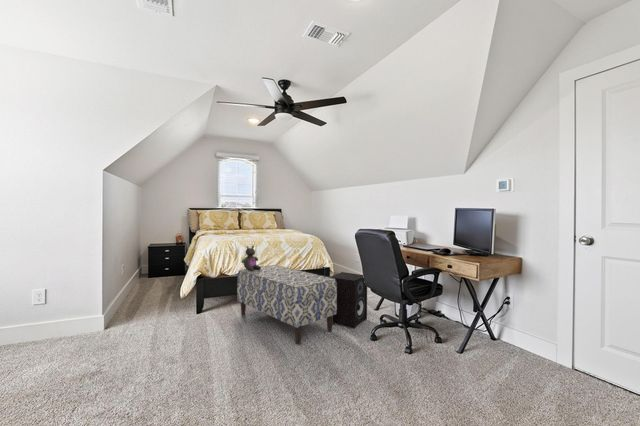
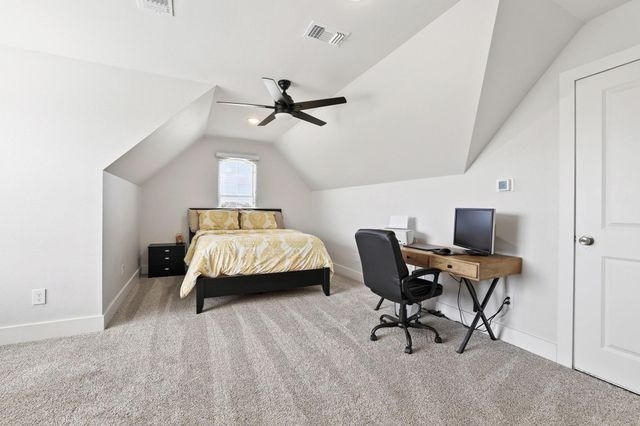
- bench (283, 298)
- speaker (347, 298)
- stuffed bear (252, 257)
